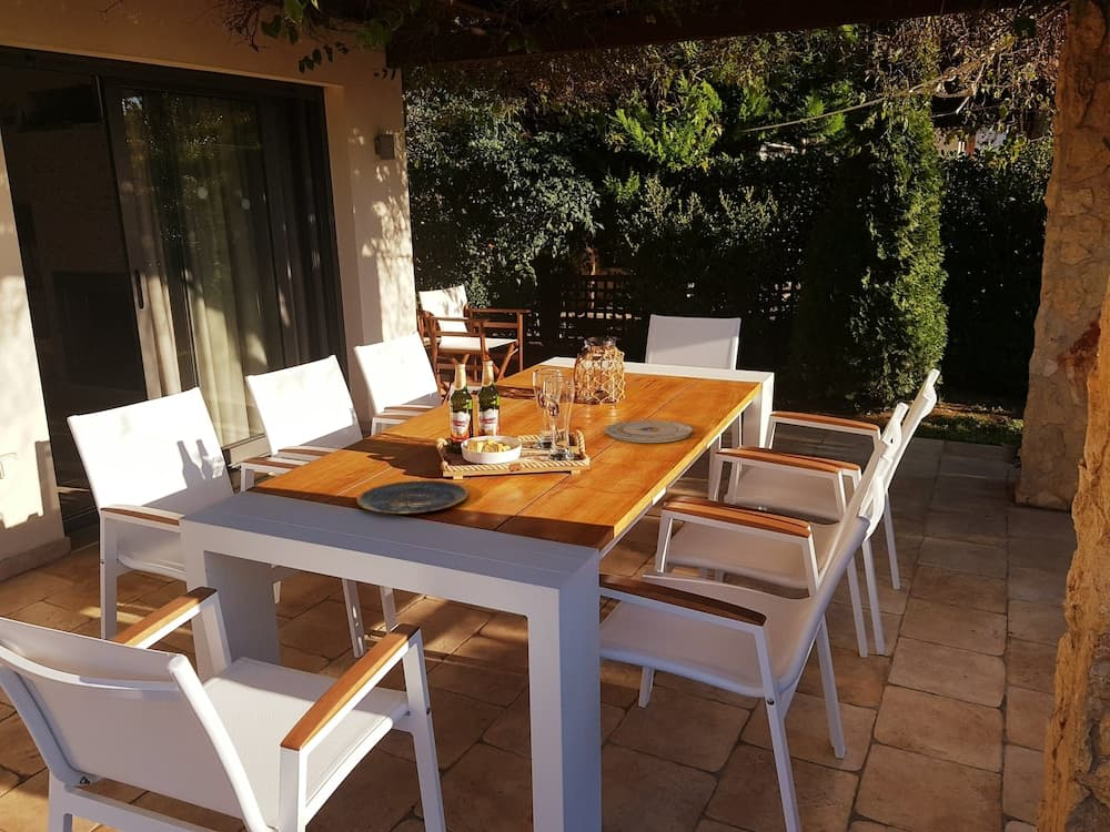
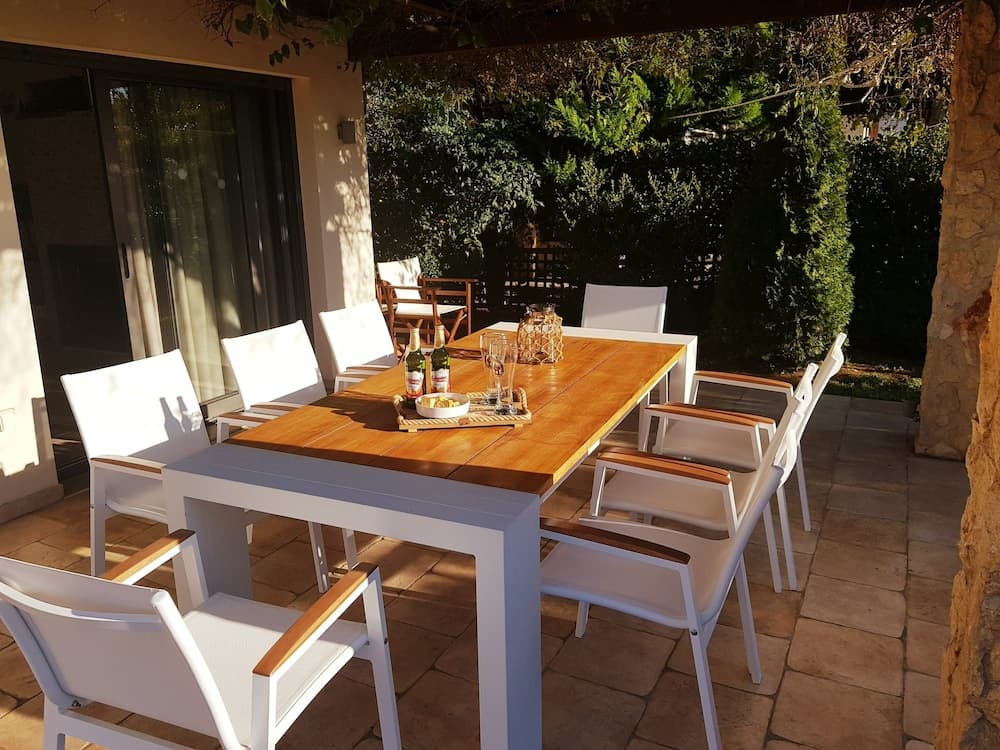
- plate (413, 497)
- plate (648, 430)
